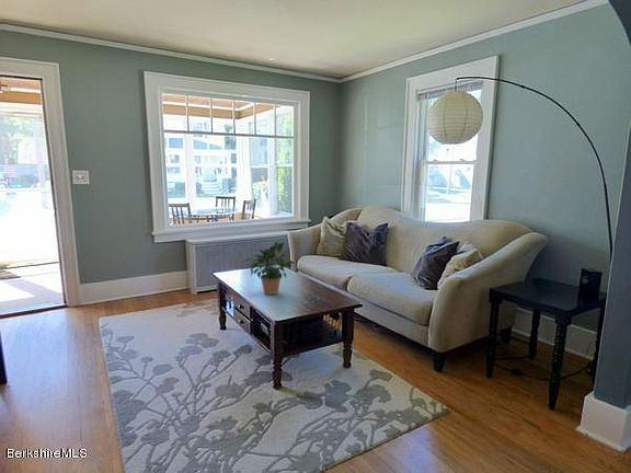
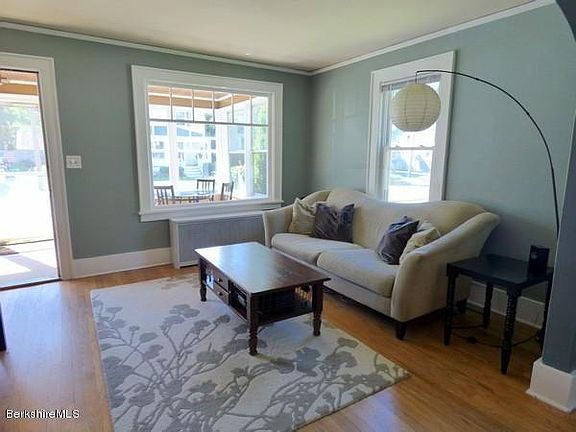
- potted plant (267, 266)
